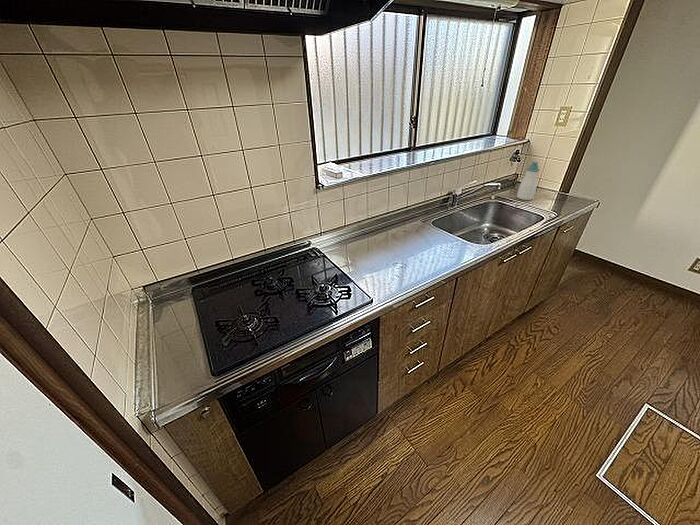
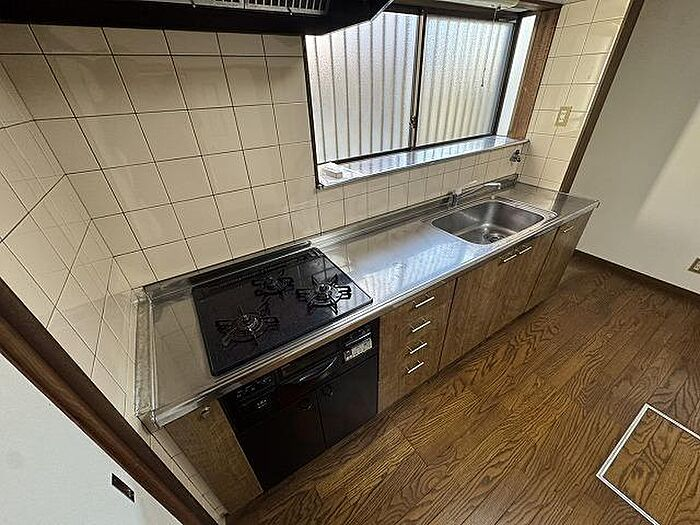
- soap bottle (529, 180)
